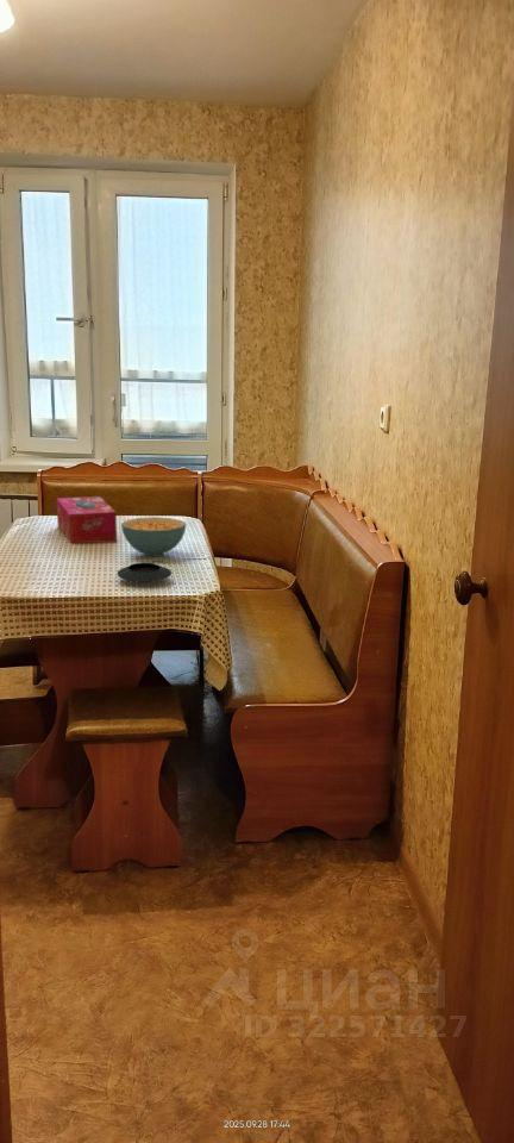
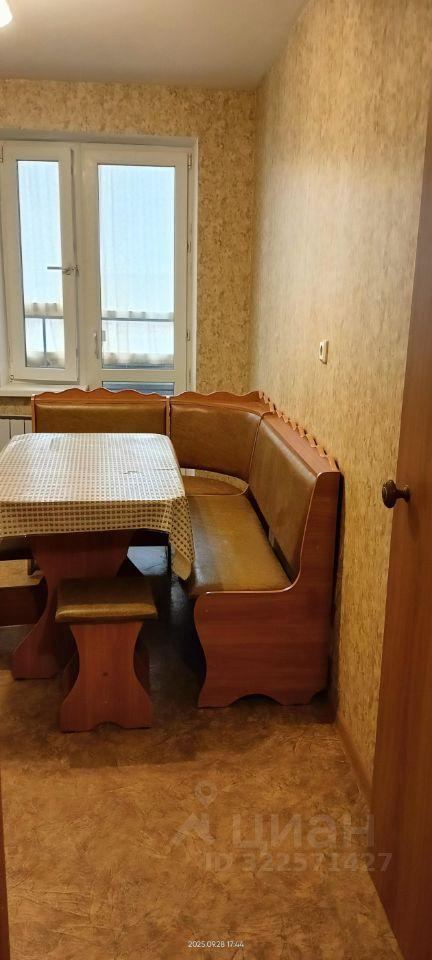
- cereal bowl (153, 538)
- tissue box (86, 519)
- saucer (144, 570)
